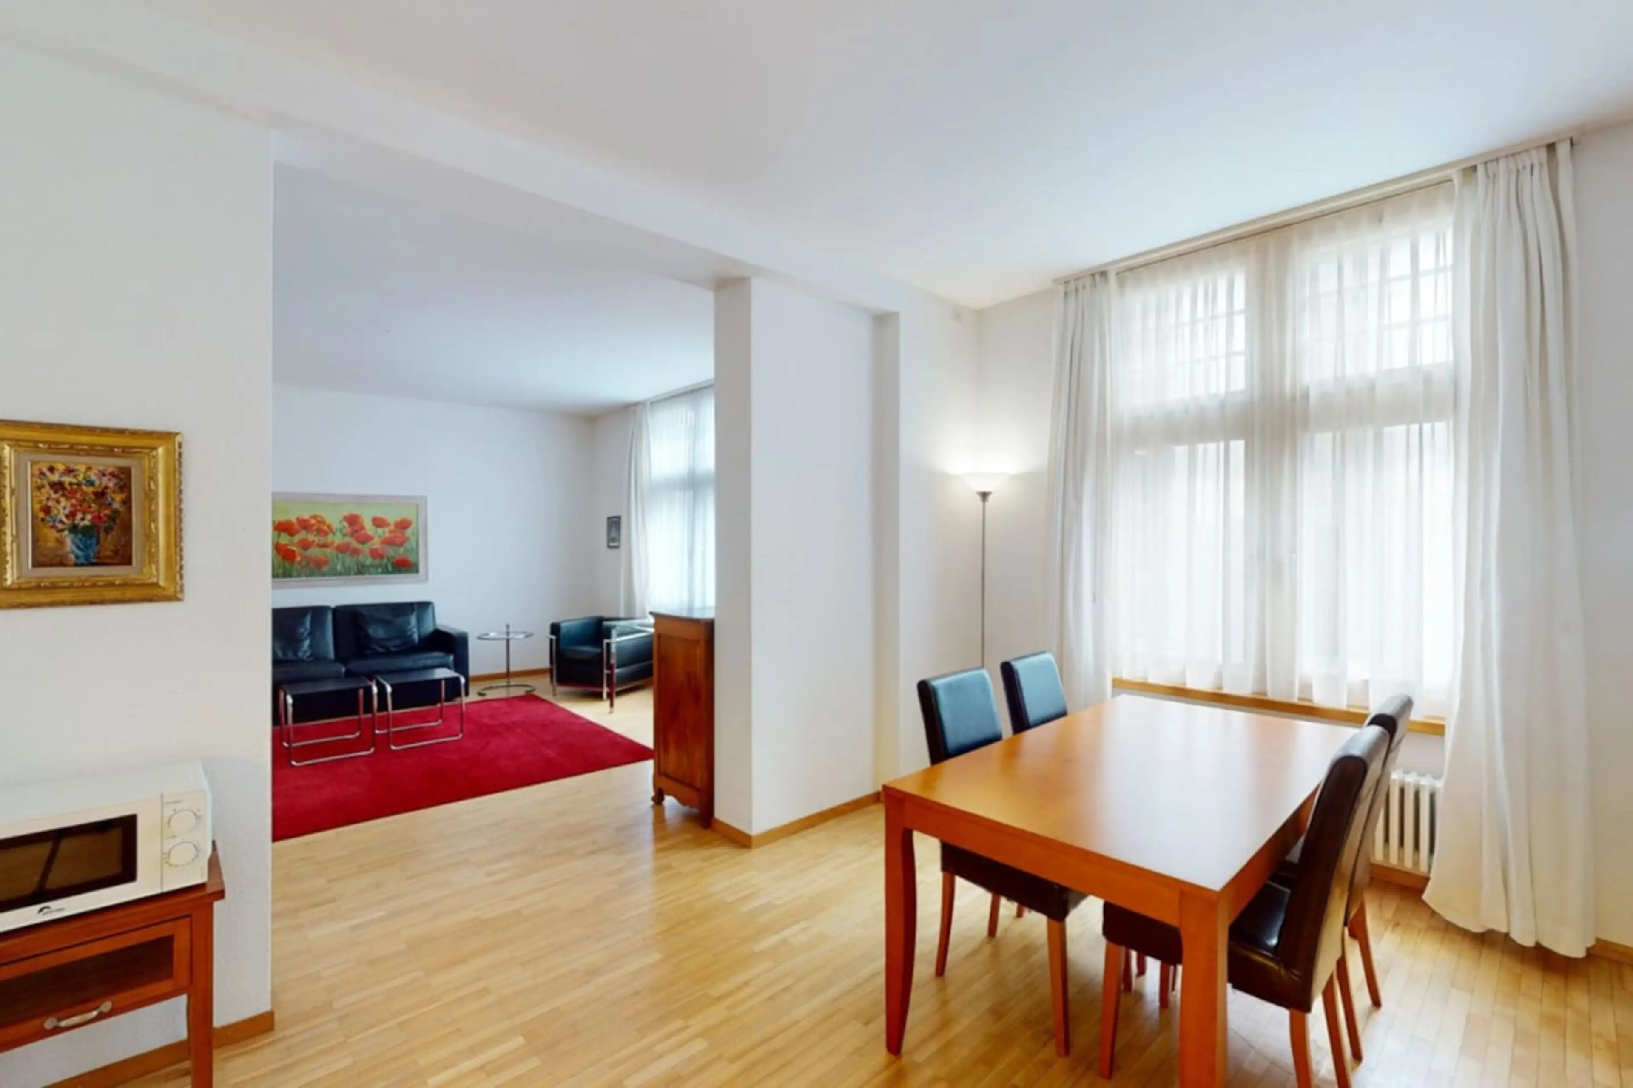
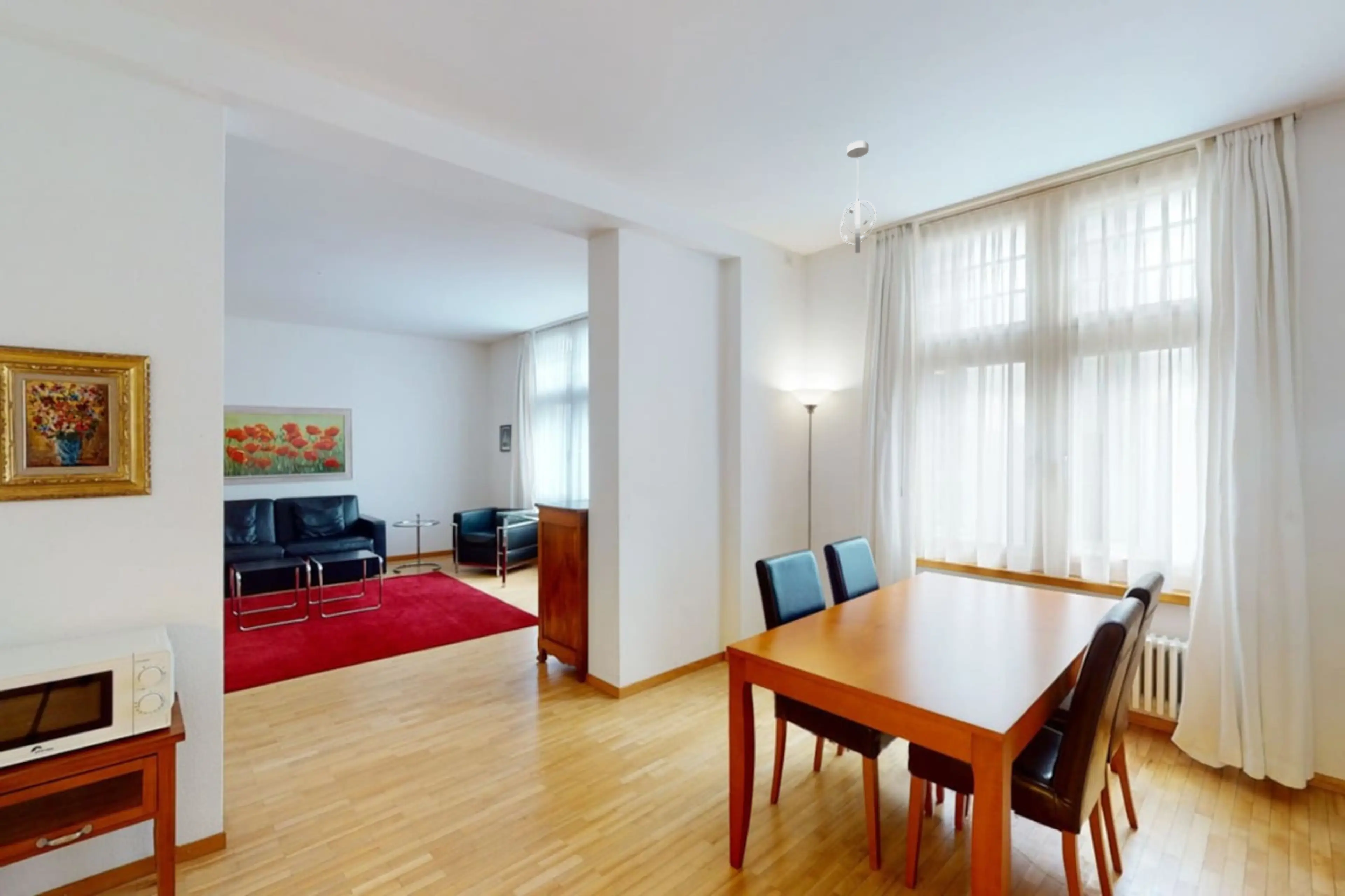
+ pendant light (857, 199)
